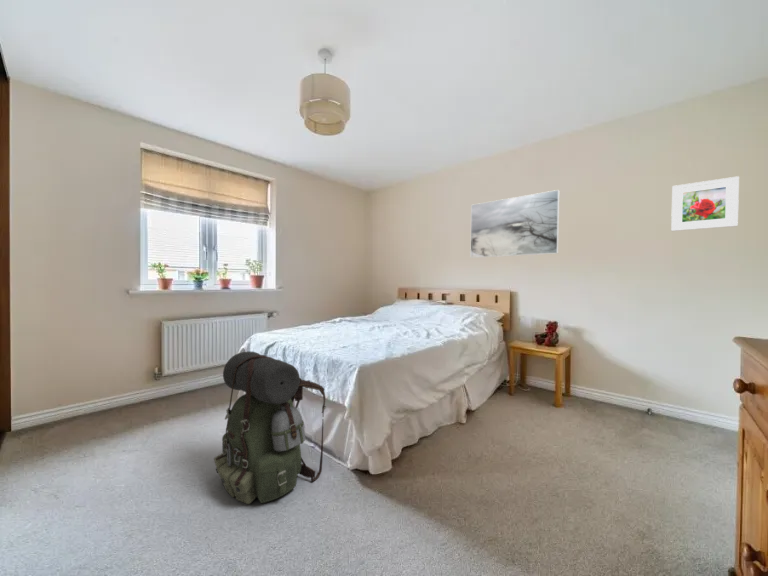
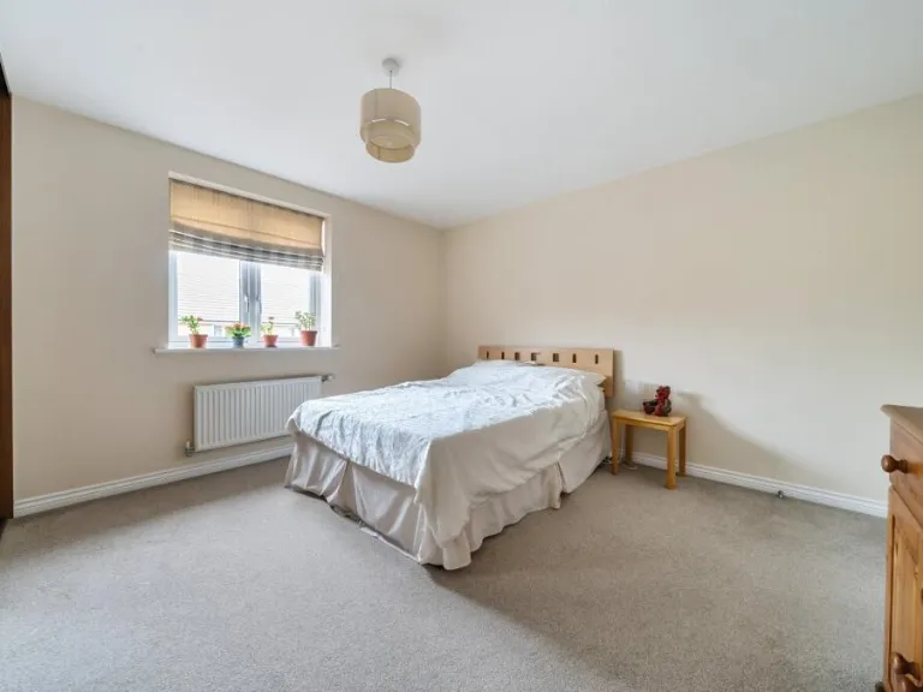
- backpack (272, 413)
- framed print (510, 227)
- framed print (703, 205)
